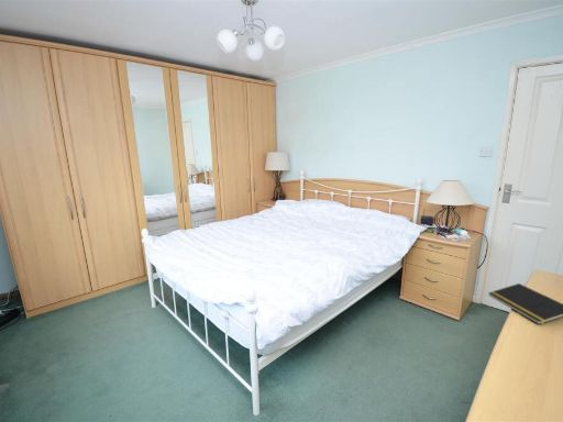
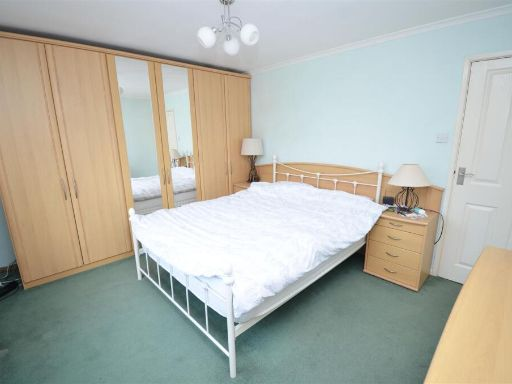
- notepad (528, 301)
